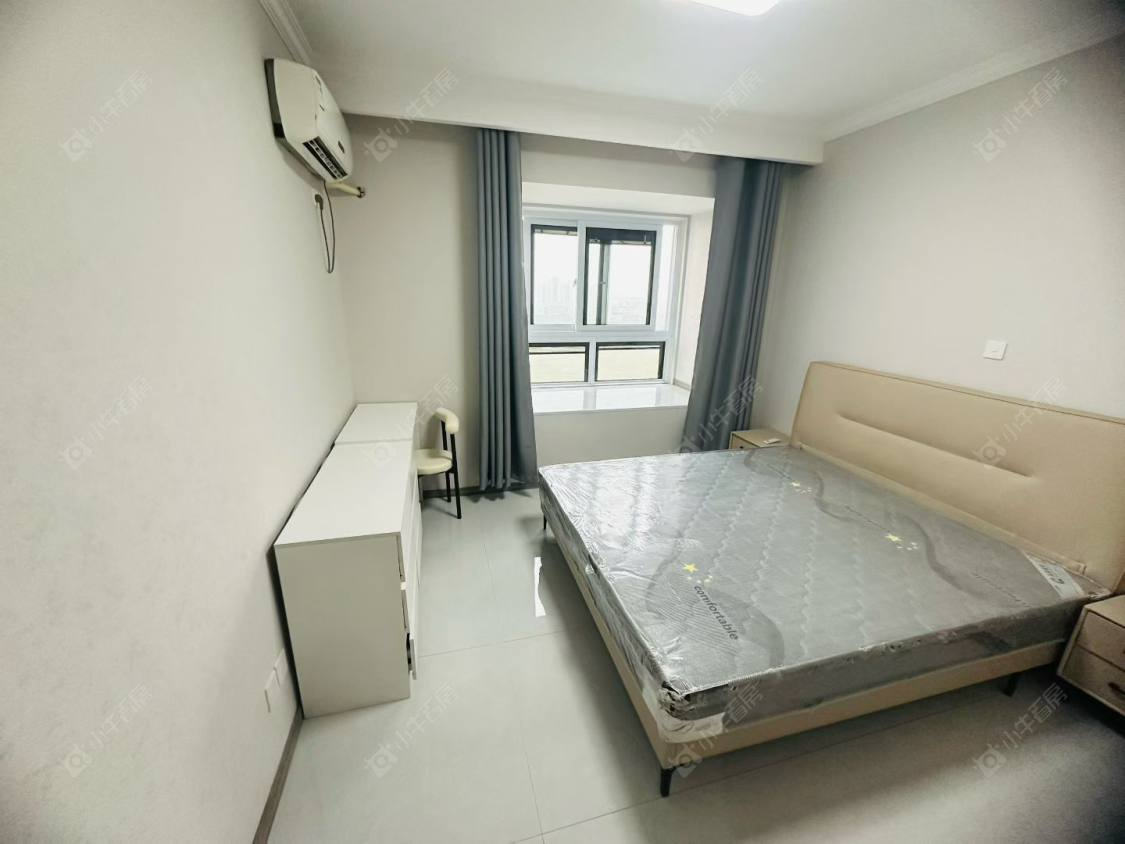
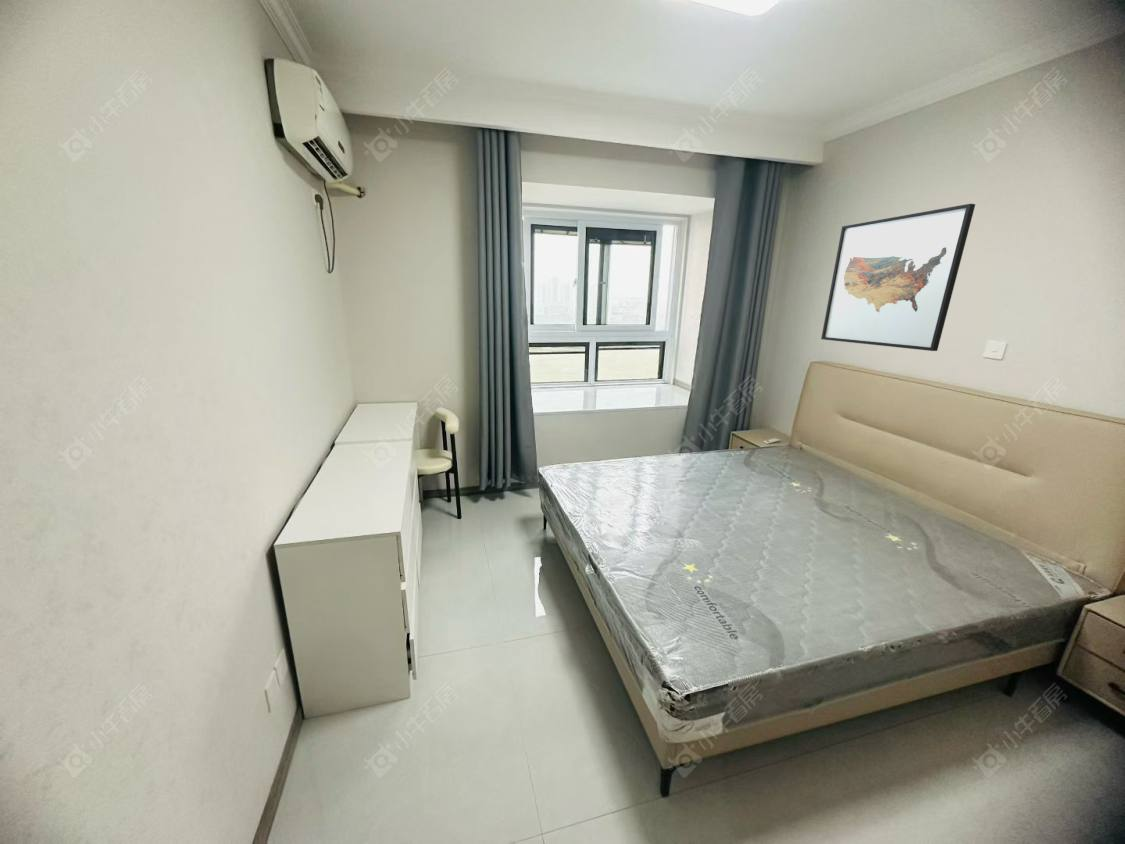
+ wall art (885, 283)
